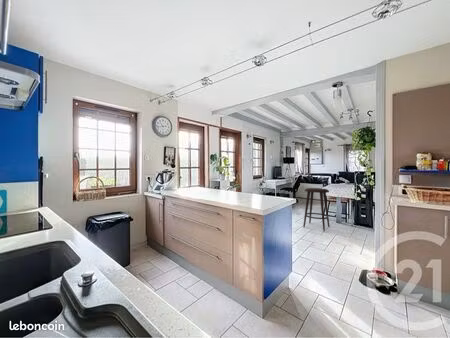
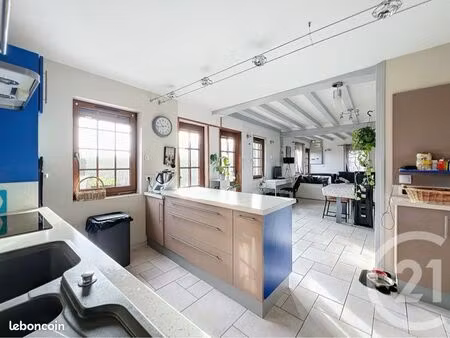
- stool (321, 208)
